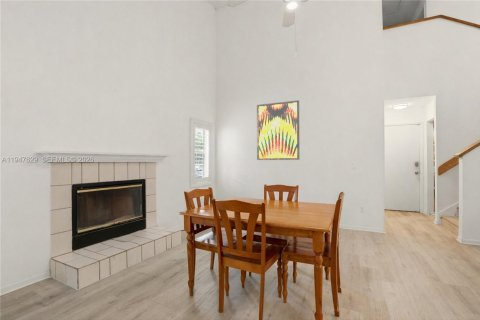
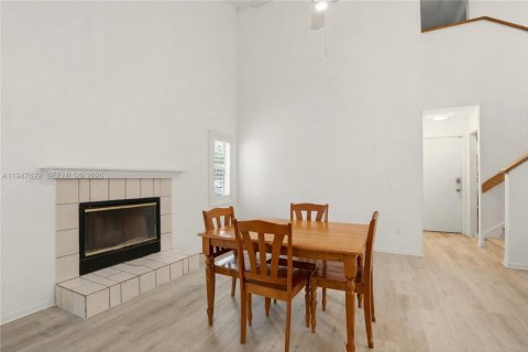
- wall art (277, 131)
